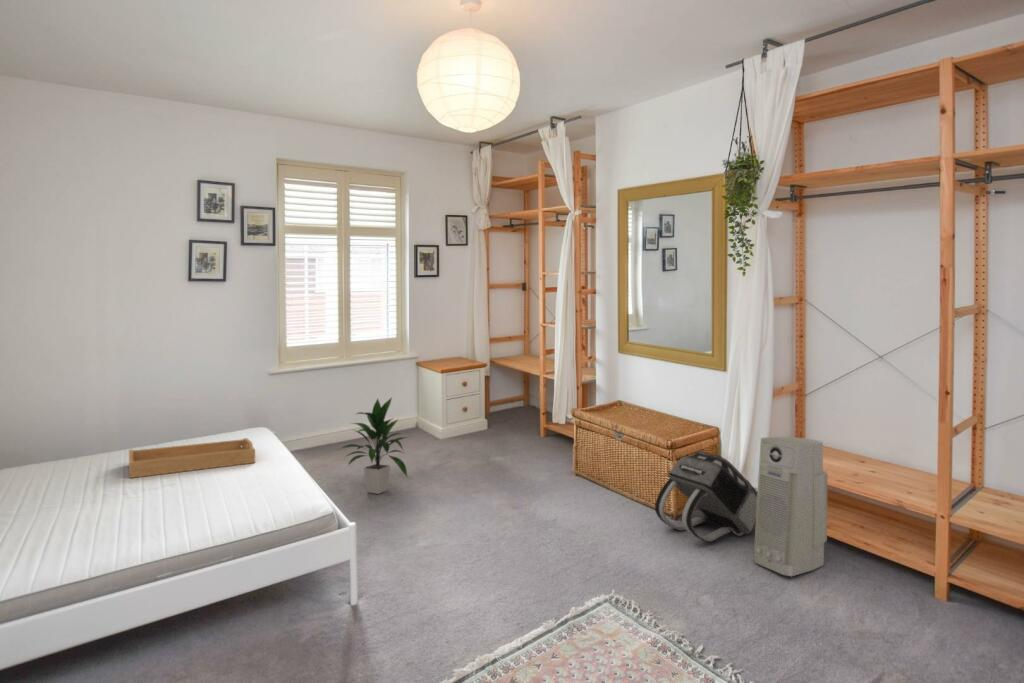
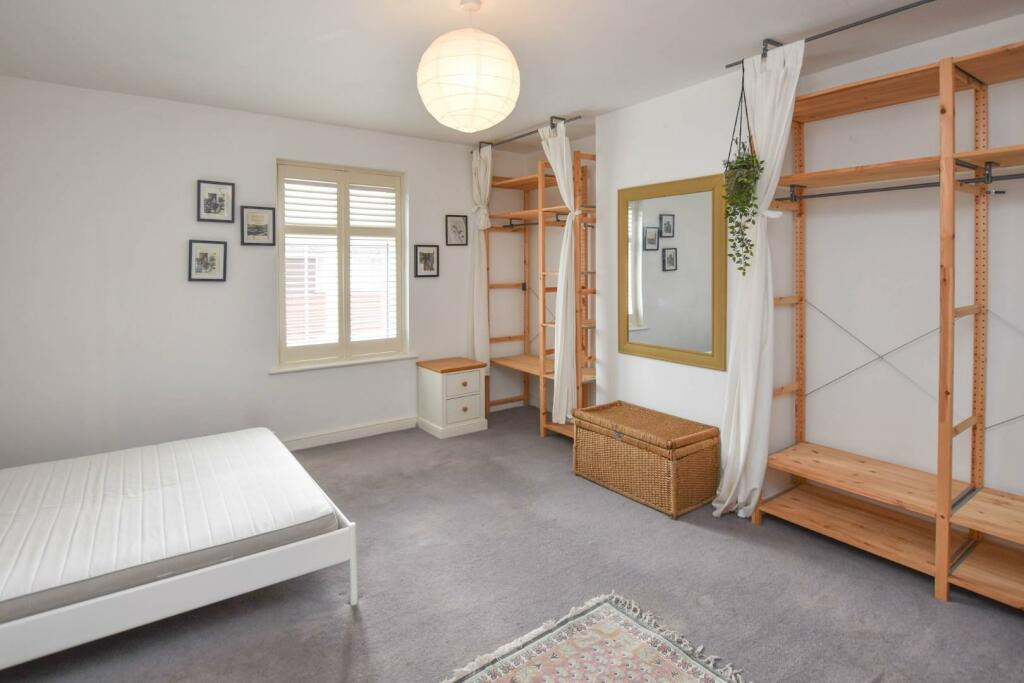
- serving tray (192, 454)
- air purifier (792, 501)
- indoor plant (378, 445)
- backpack (709, 491)
